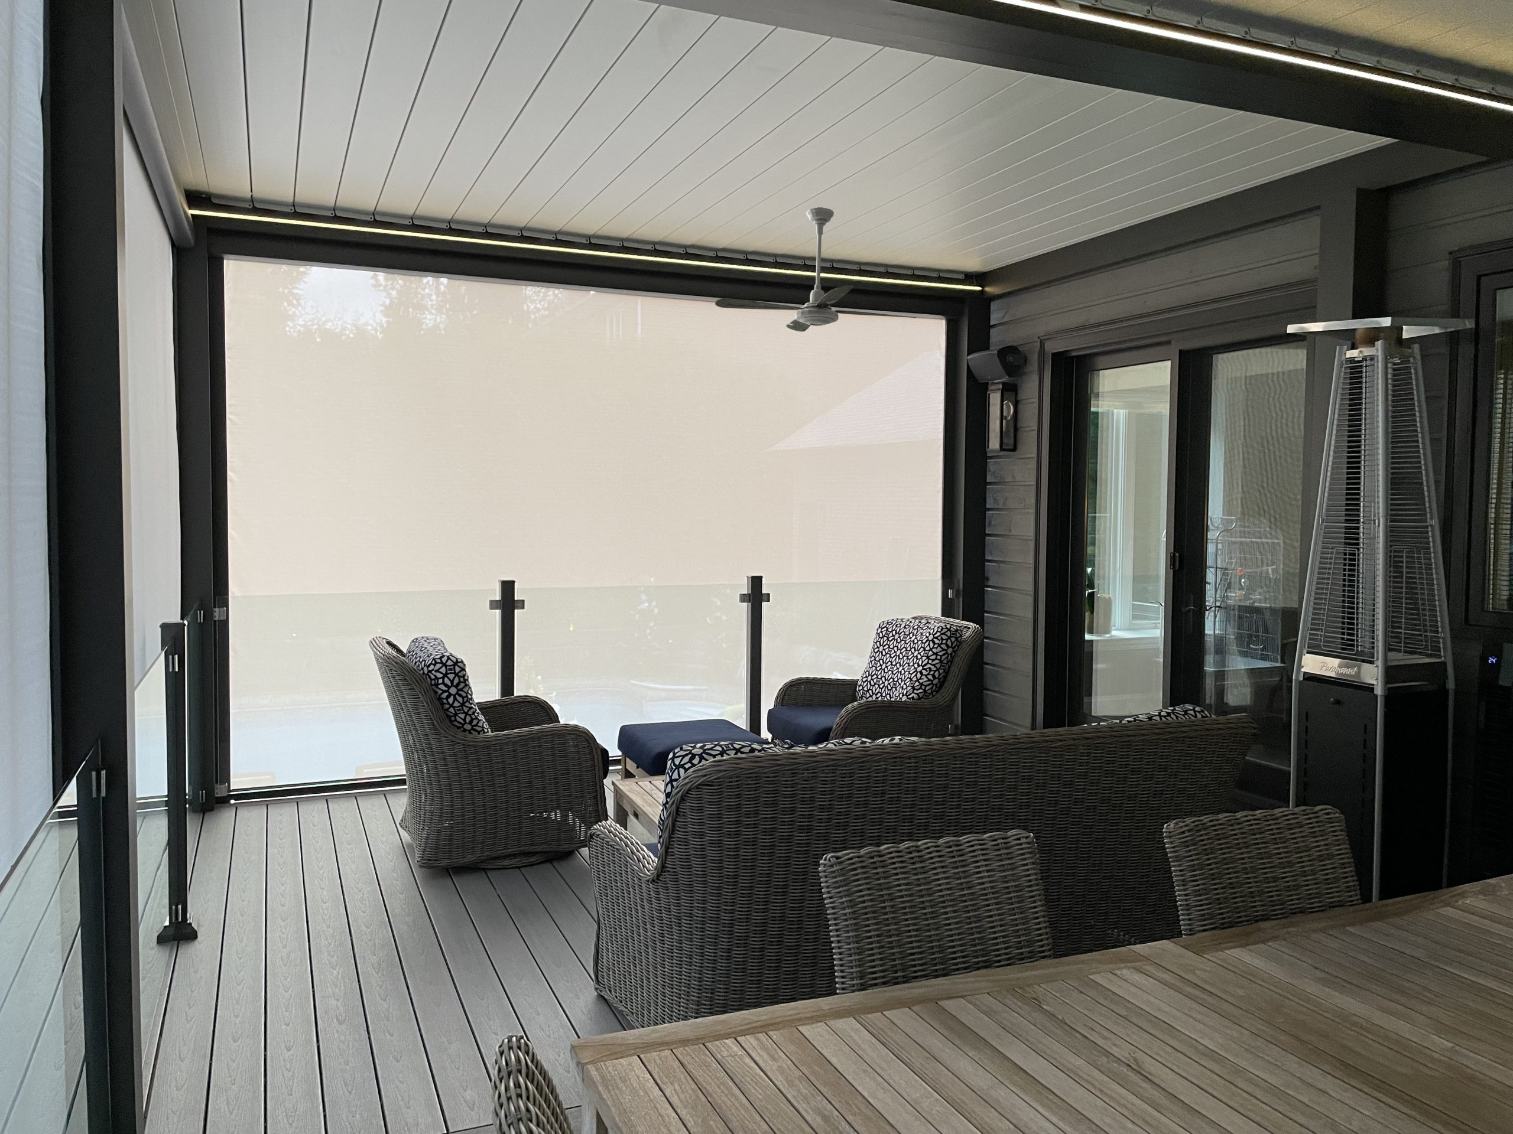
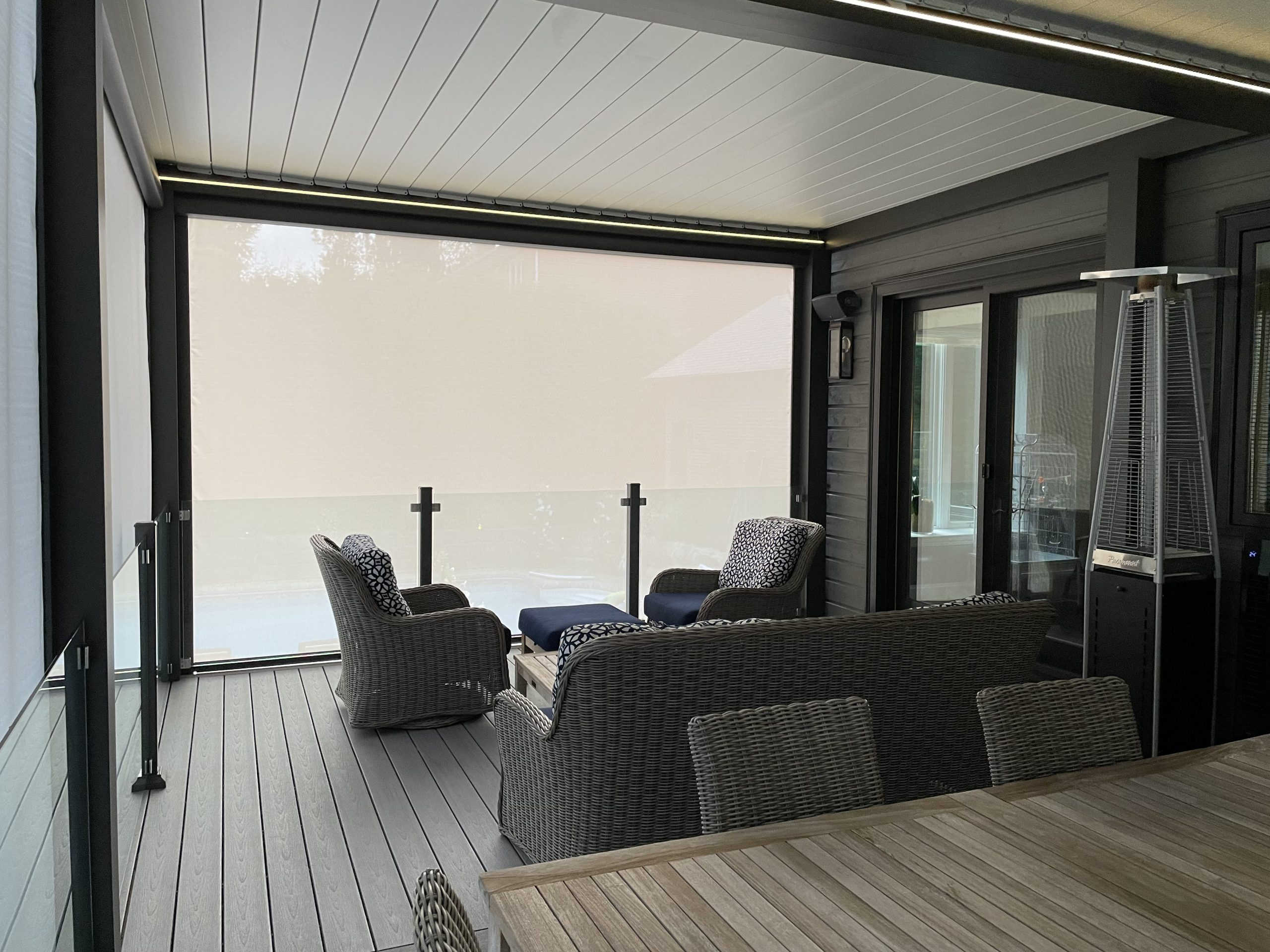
- ceiling fan (817, 266)
